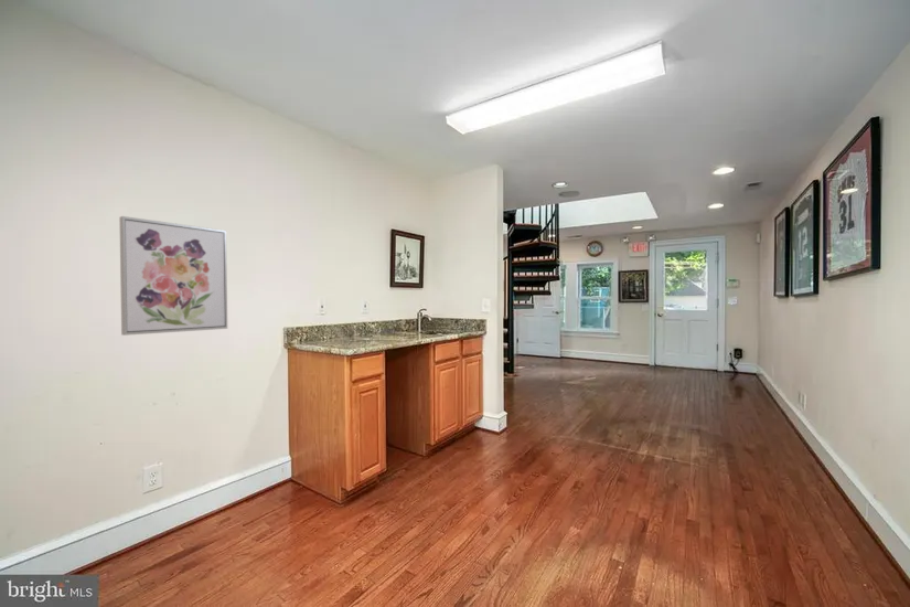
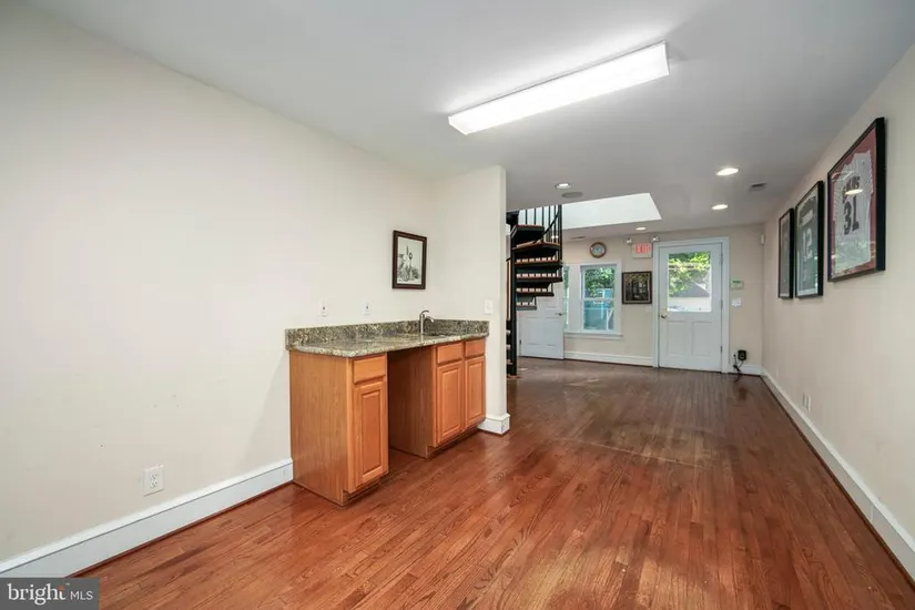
- wall art (178, 277)
